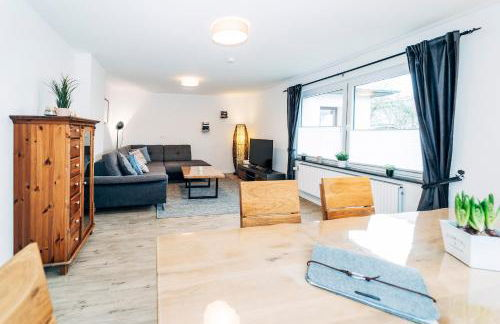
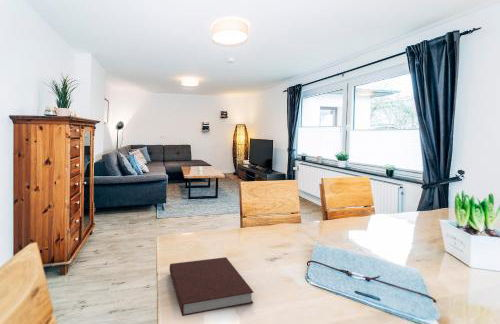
+ notebook (207, 281)
